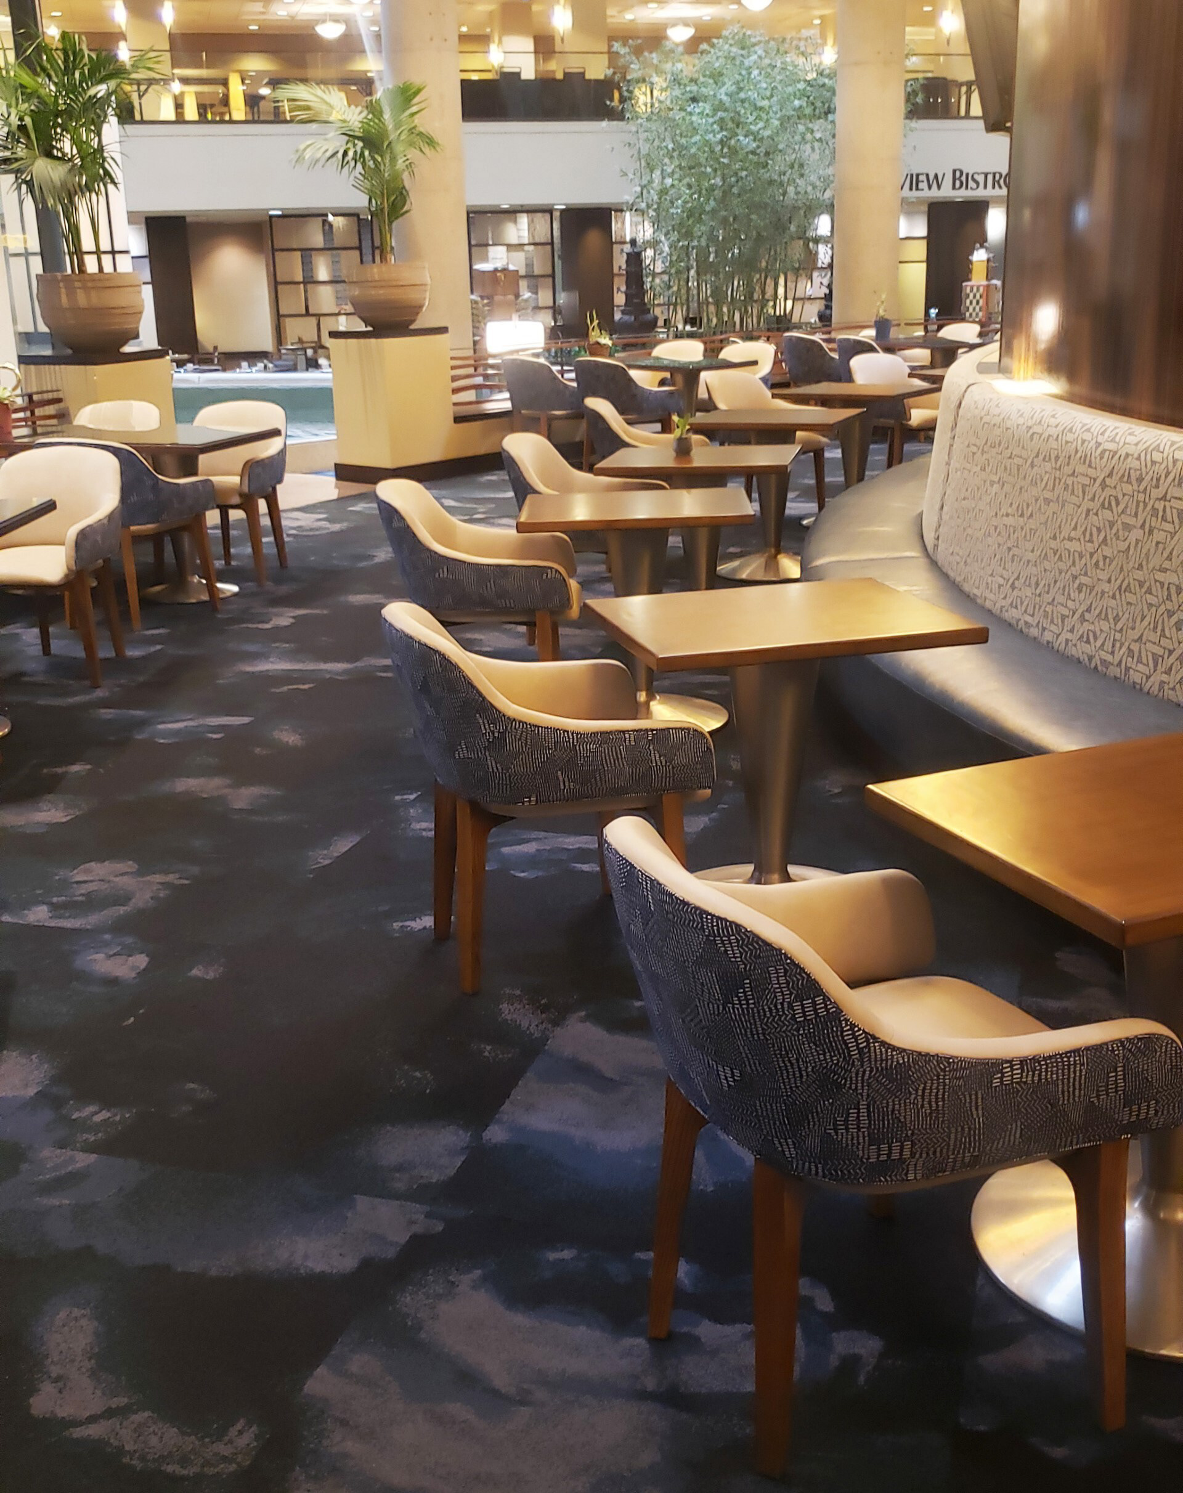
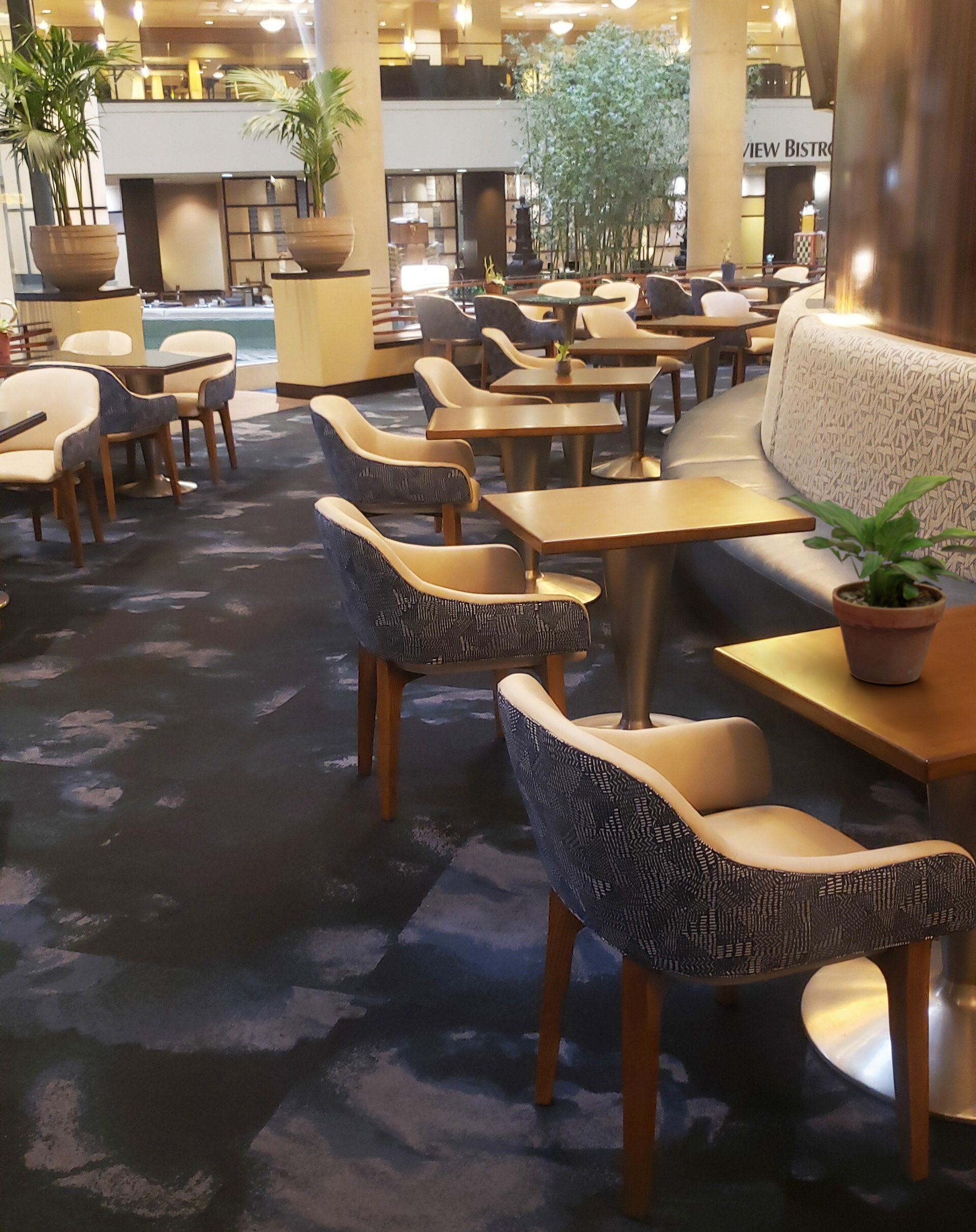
+ potted plant (873, 582)
